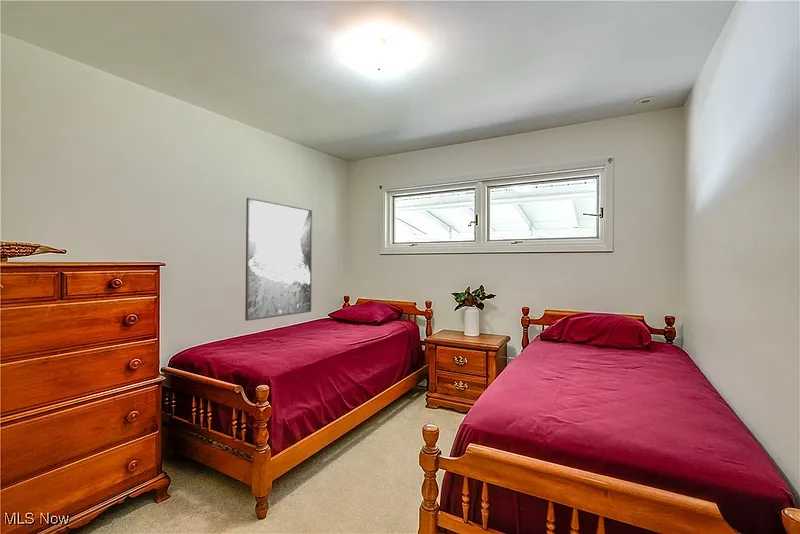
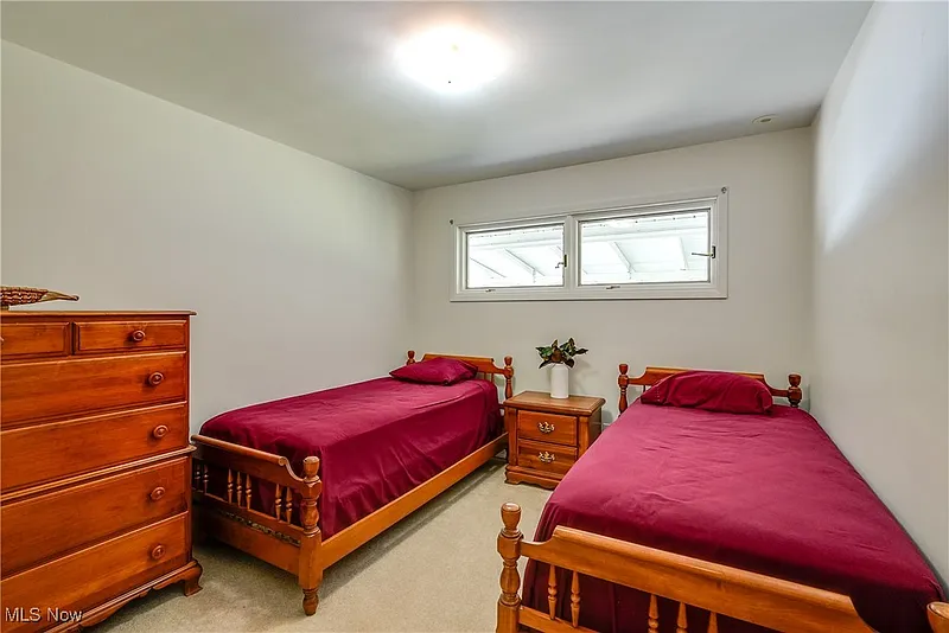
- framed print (281, 260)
